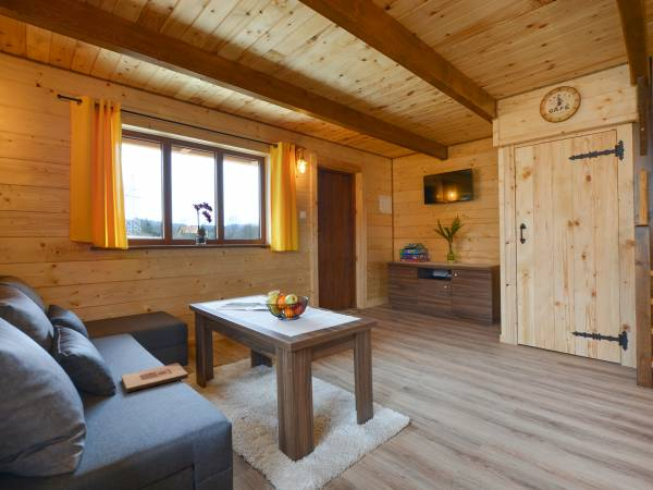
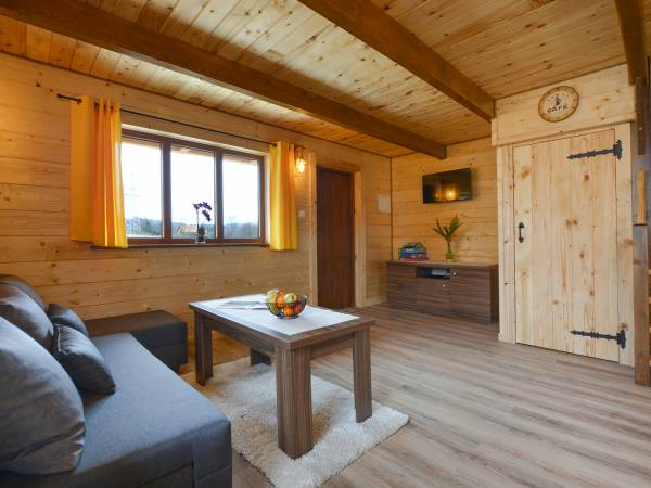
- wooden plaque (155, 376)
